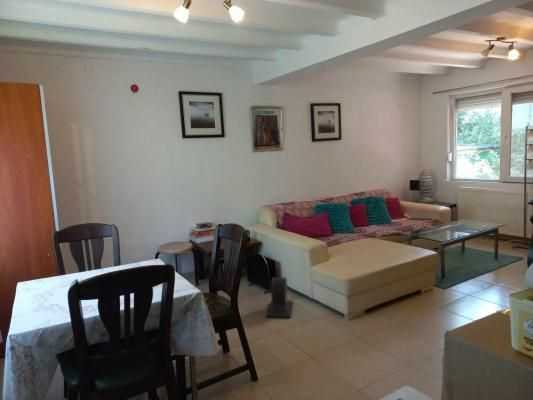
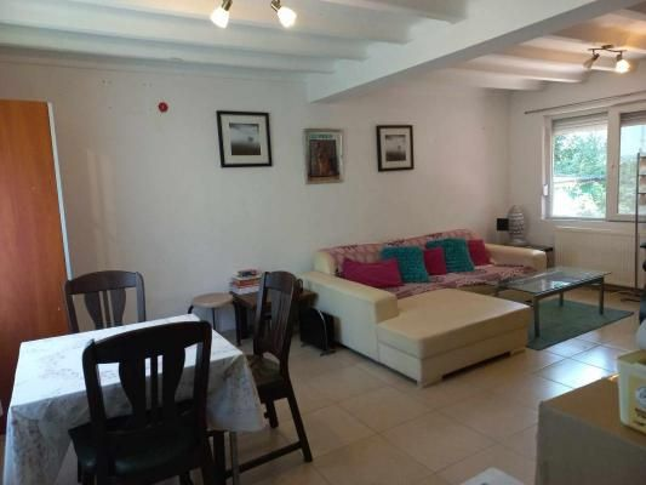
- speaker (279, 294)
